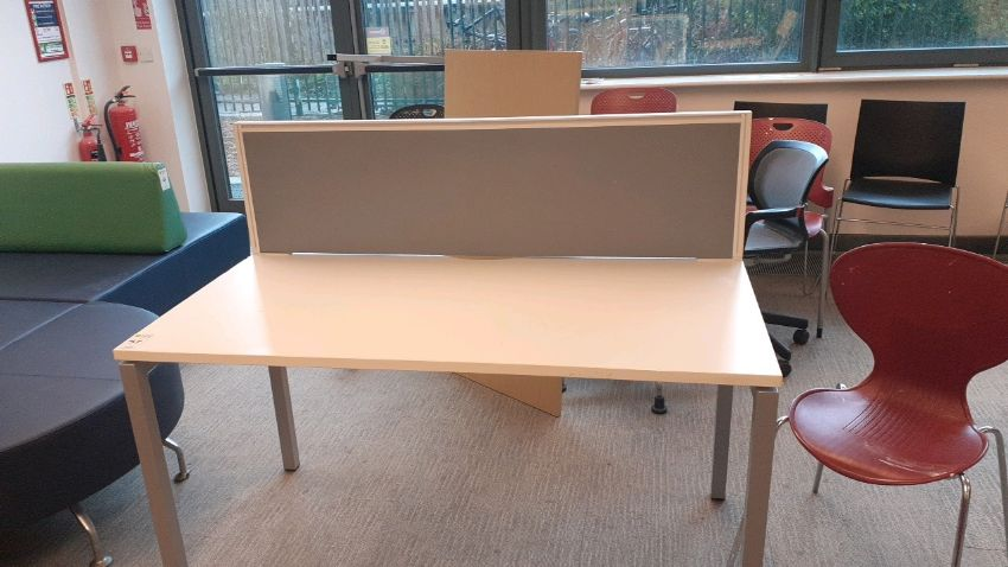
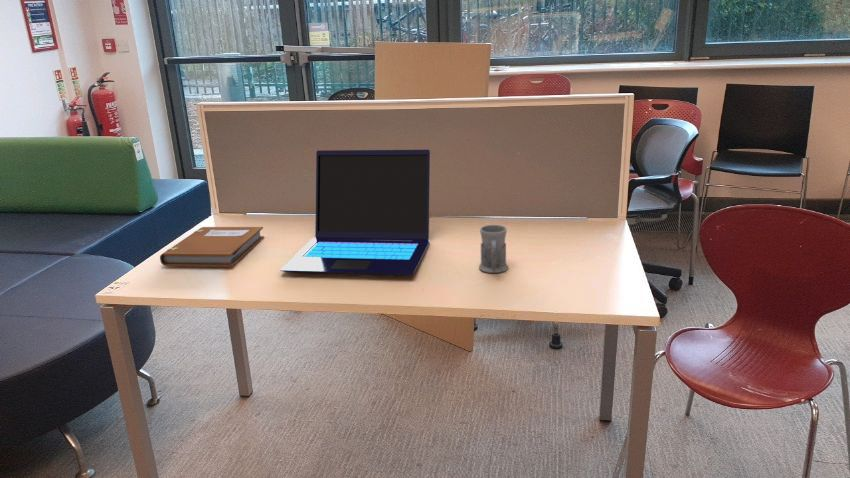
+ laptop (360, 208)
+ notebook (215, 244)
+ mug (493, 251)
